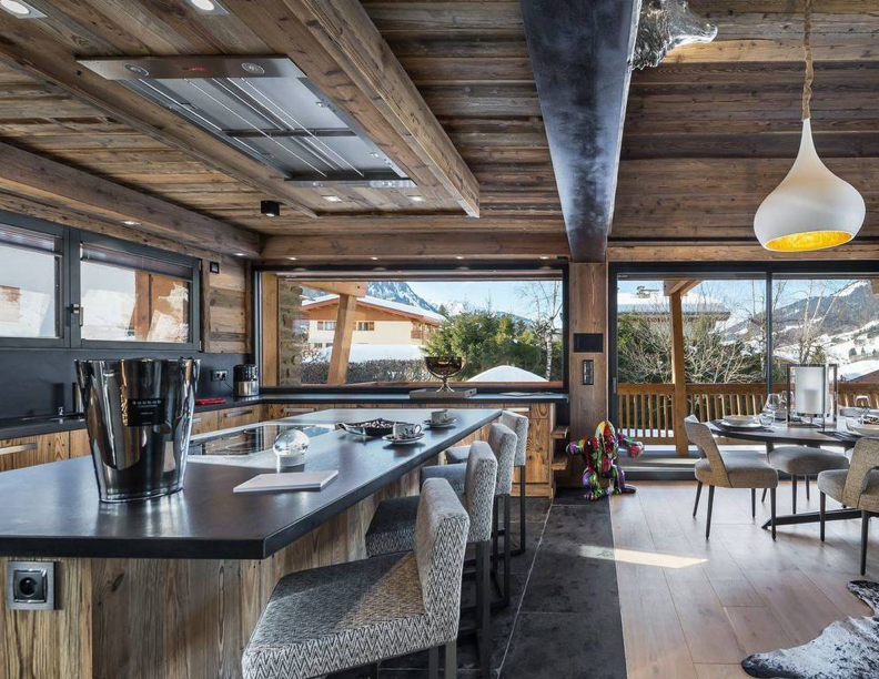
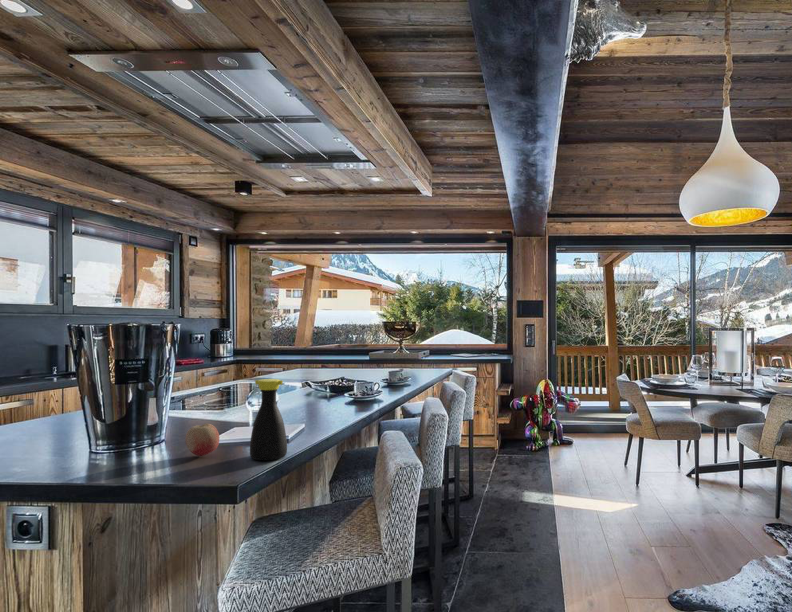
+ fruit (202, 439)
+ bottle (268, 417)
